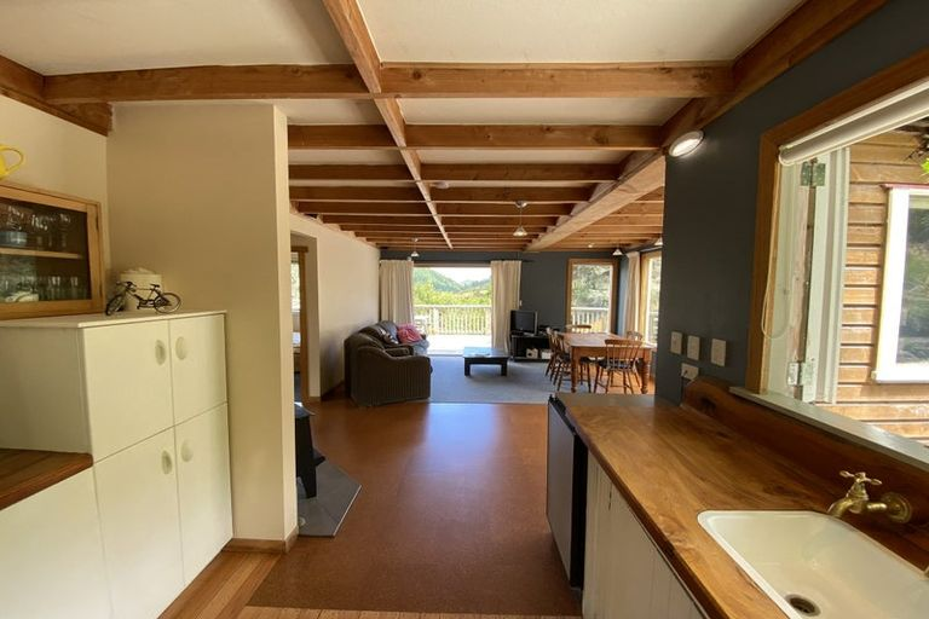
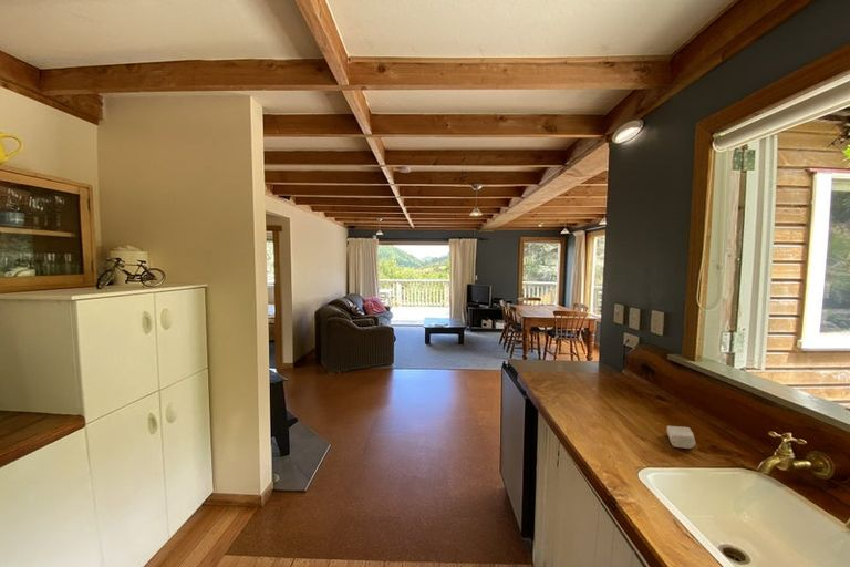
+ soap bar (680, 434)
